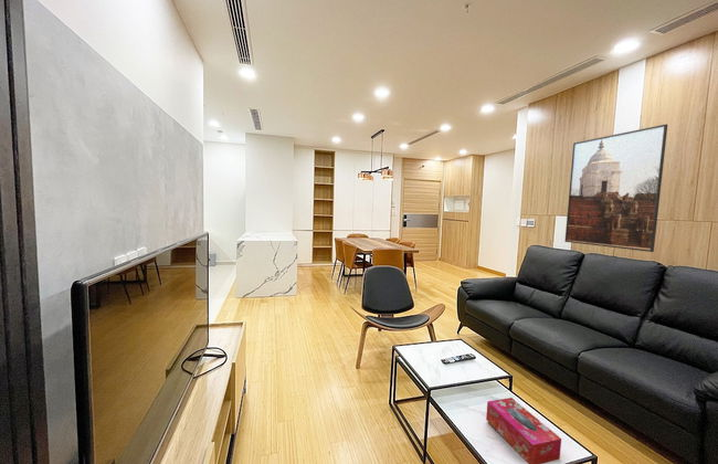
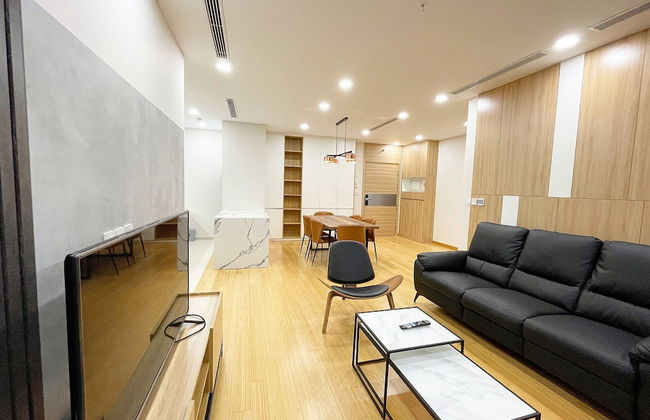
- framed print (609, 191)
- tissue box (520, 428)
